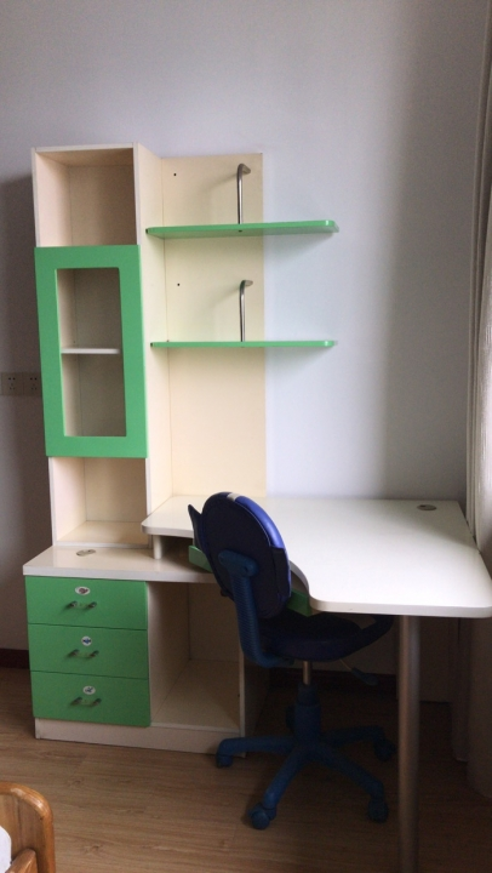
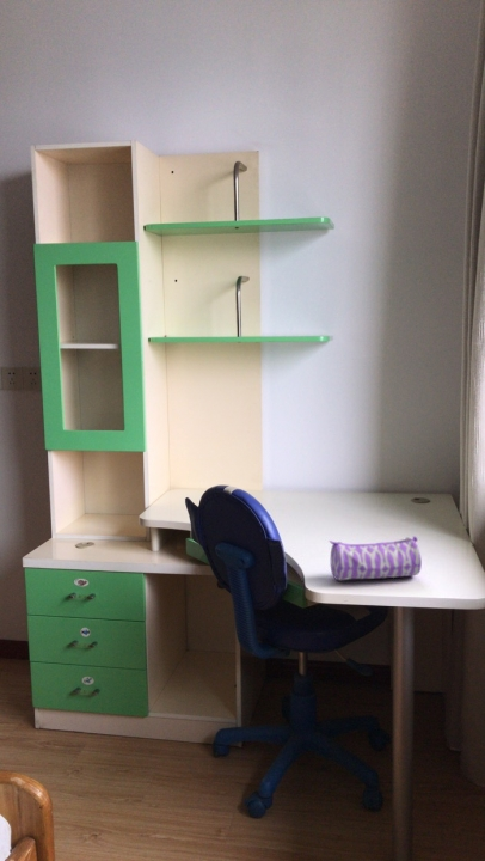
+ pencil case (375, 557)
